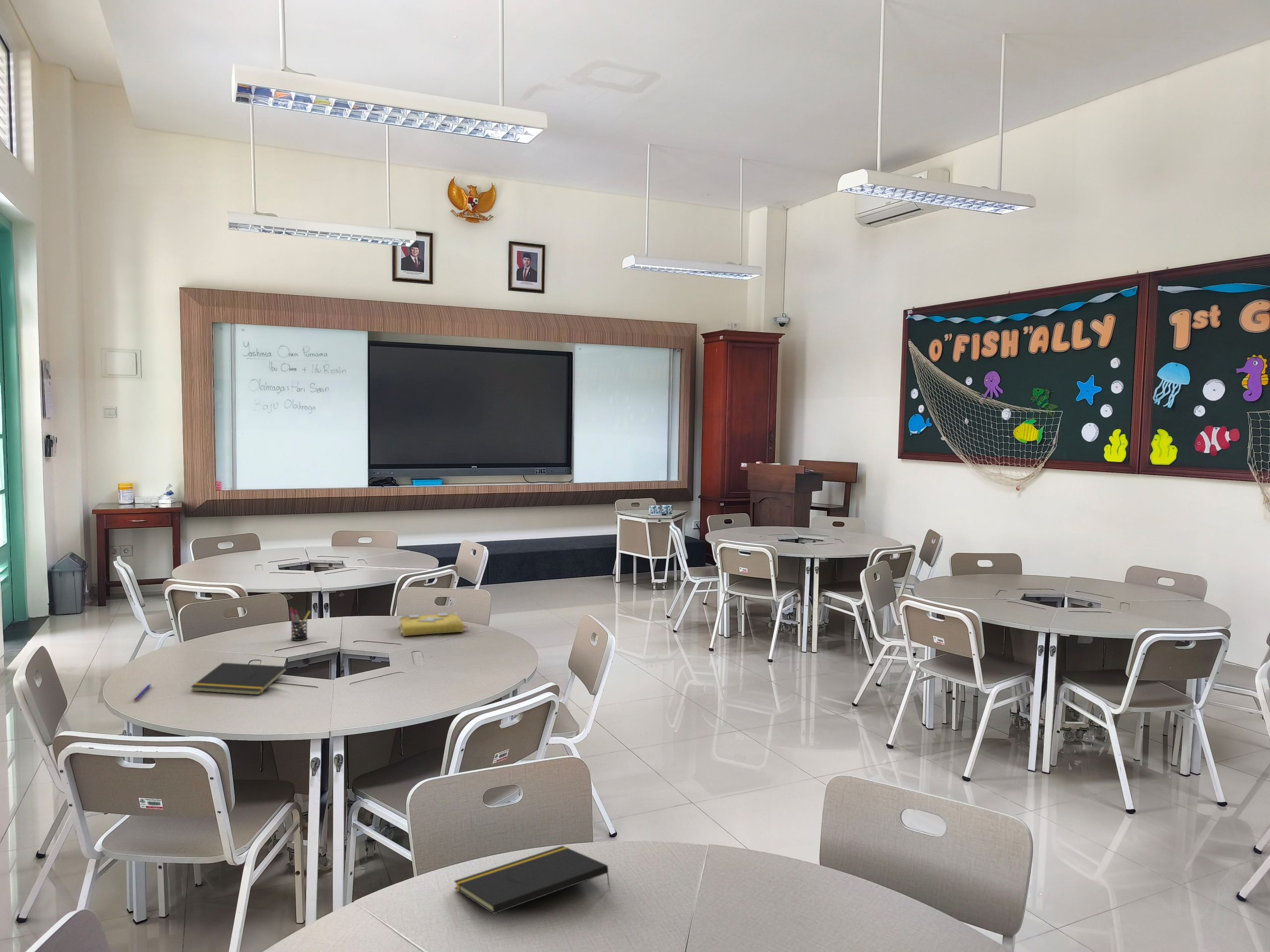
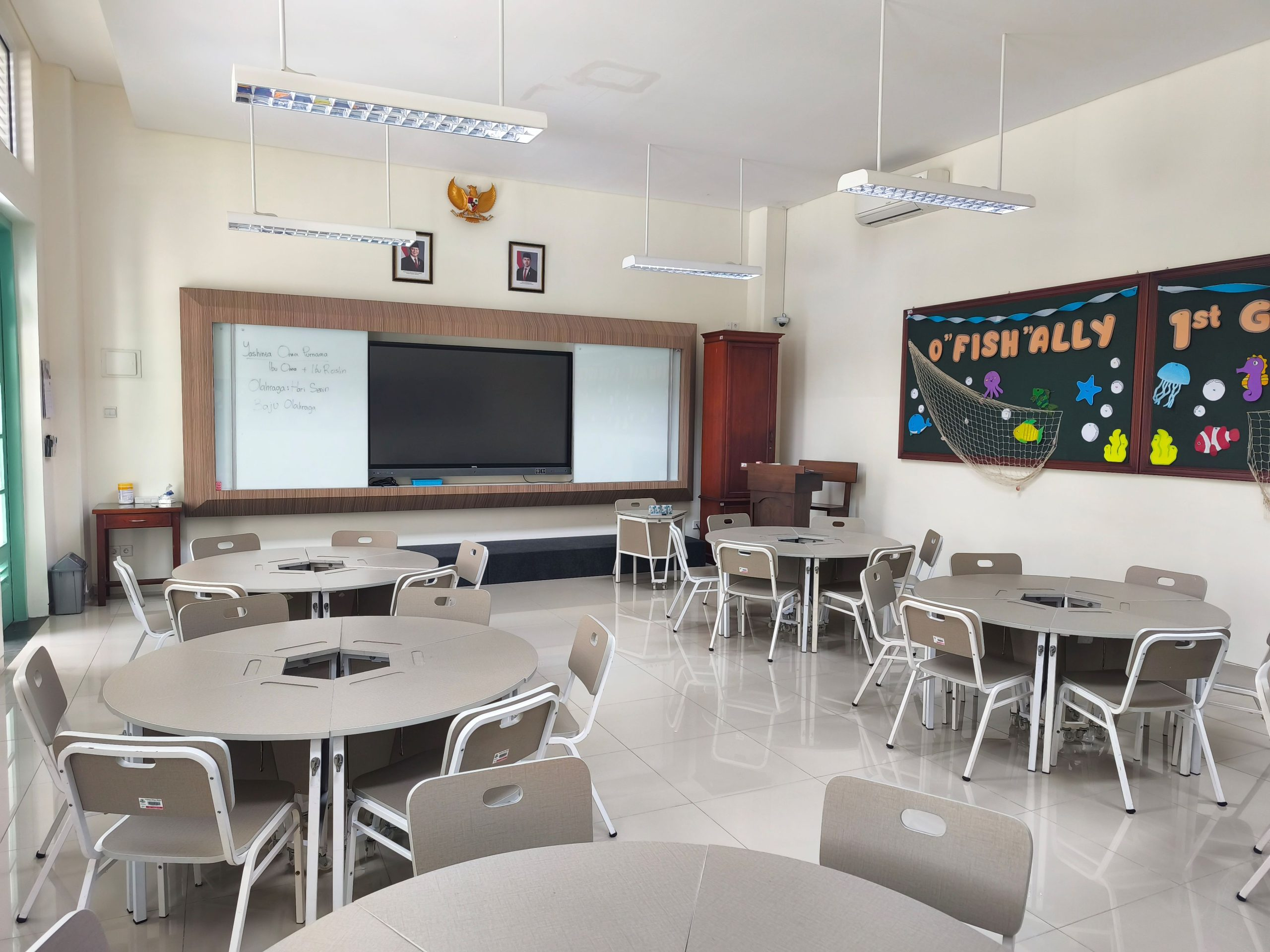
- pen (143, 692)
- notepad (531, 877)
- pen holder (298, 623)
- notepad (240, 678)
- spell book (433, 624)
